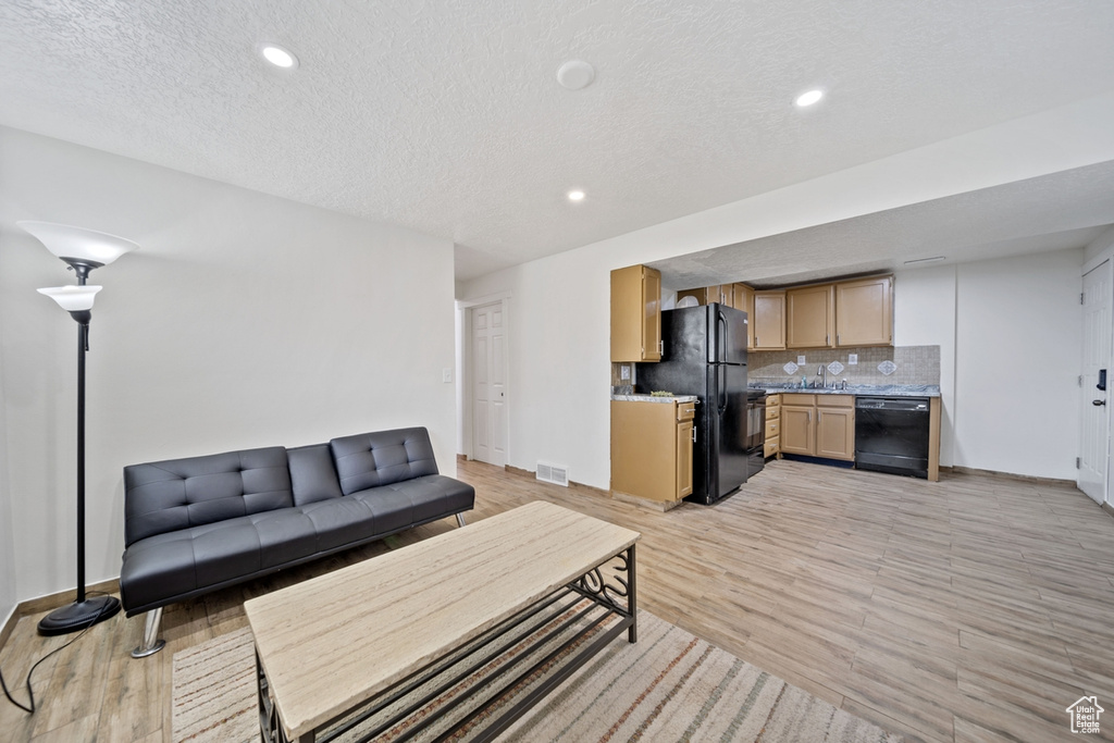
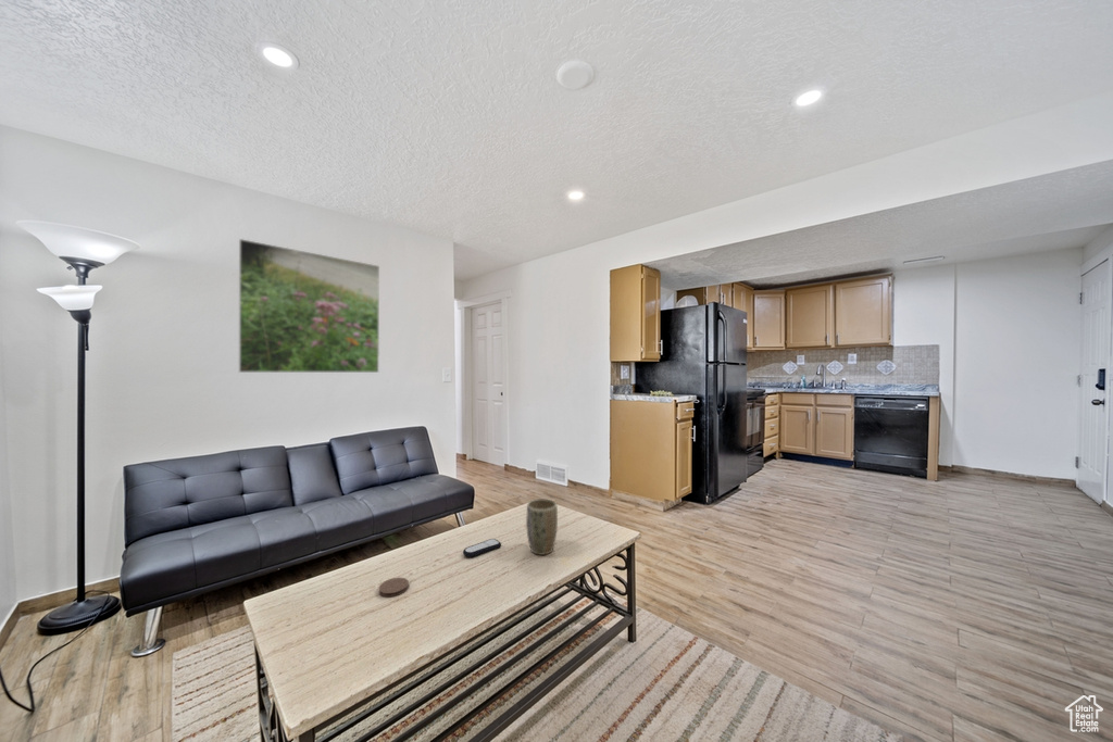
+ coaster (393, 587)
+ remote control (482, 548)
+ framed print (316, 313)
+ plant pot (541, 526)
